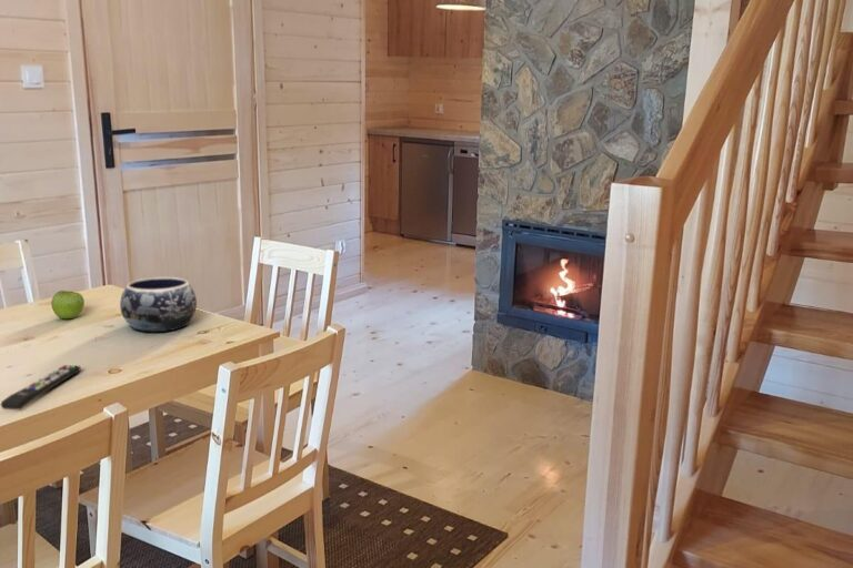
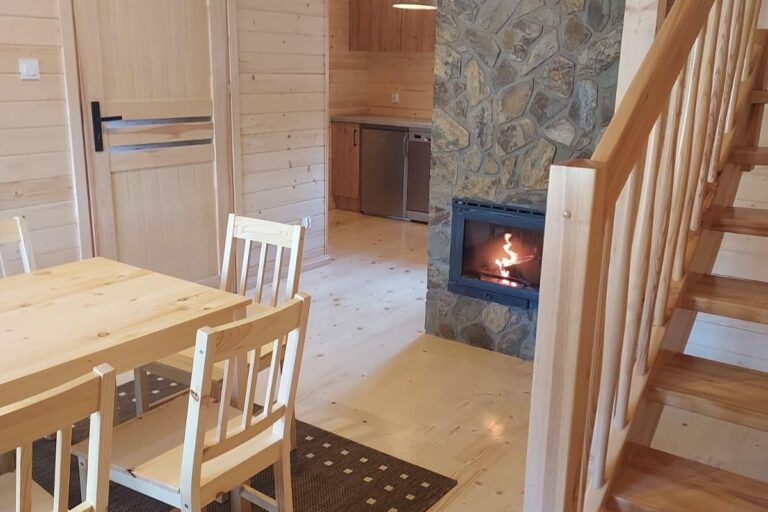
- decorative bowl (159, 304)
- fruit (68, 303)
- remote control (42, 385)
